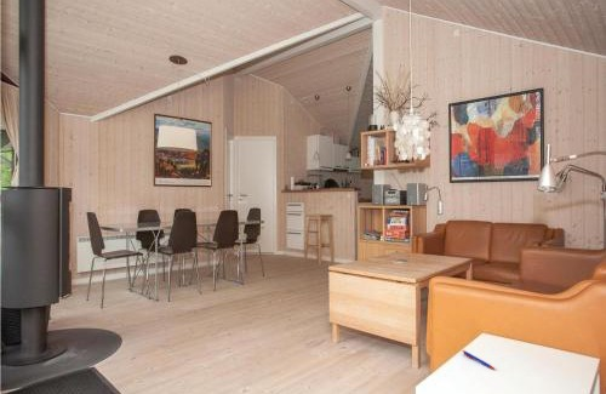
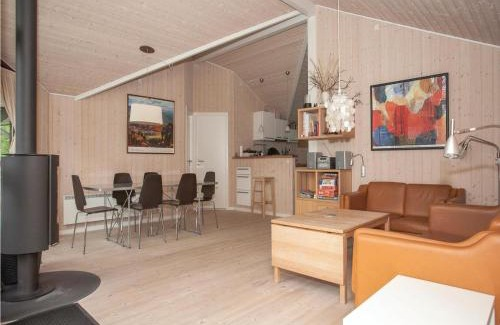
- pen (478, 359)
